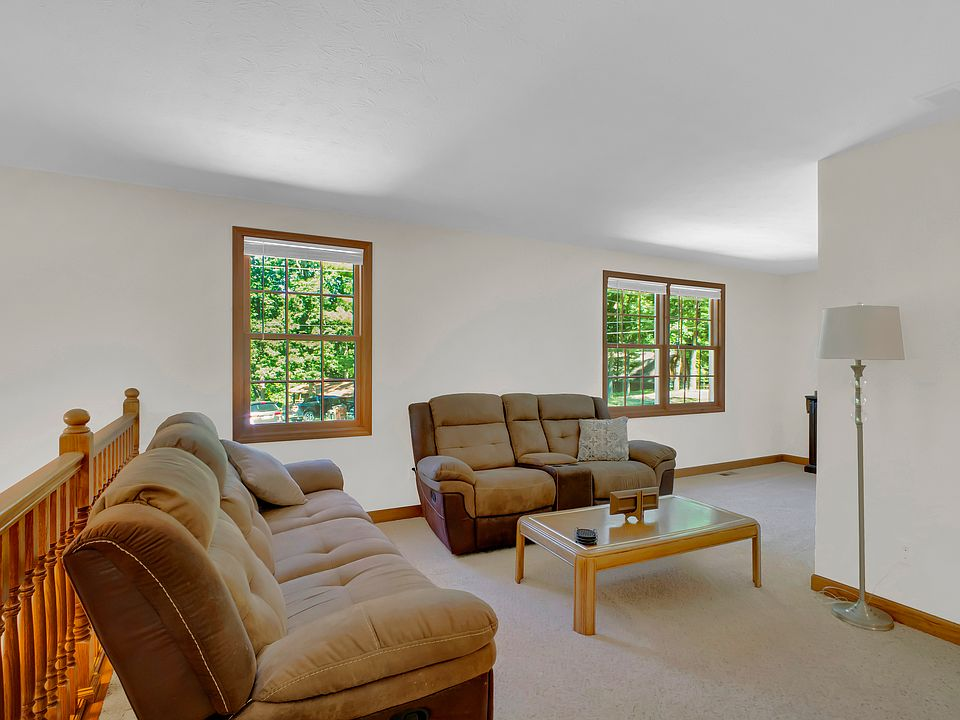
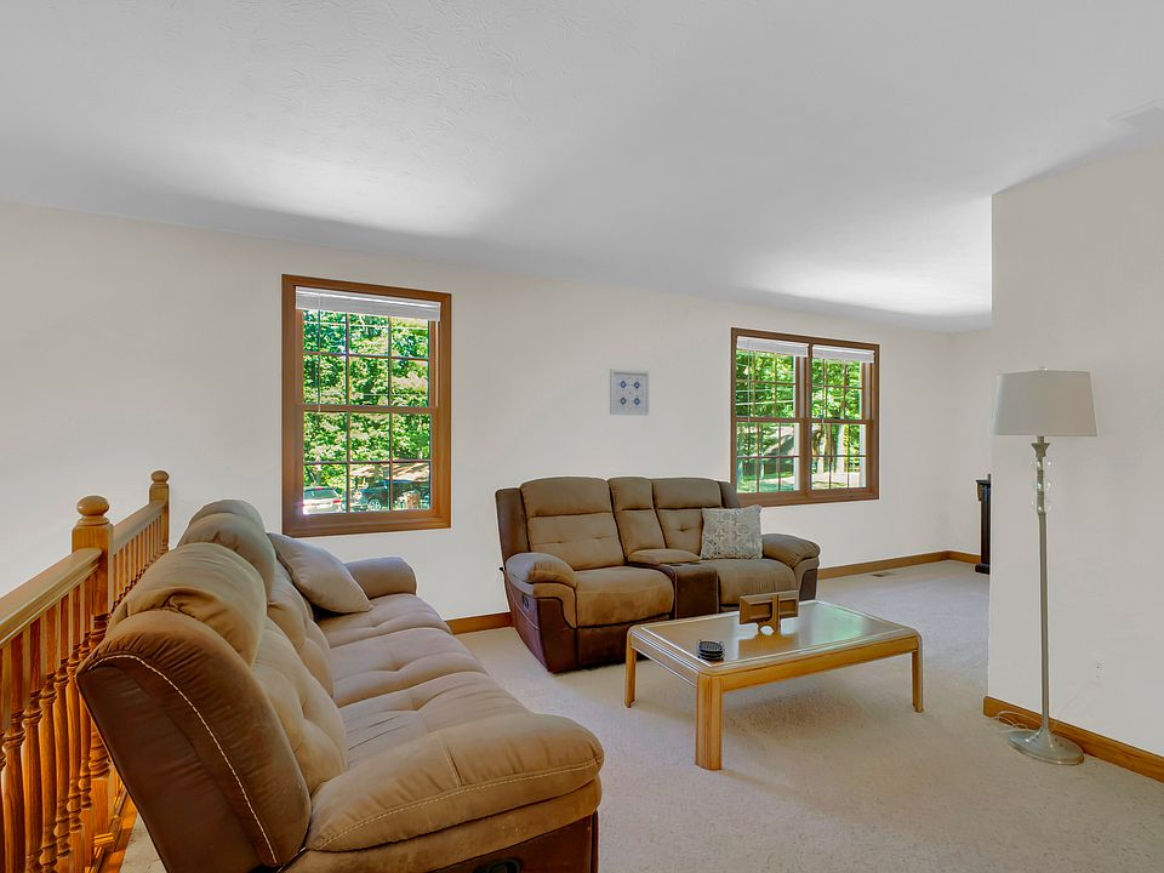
+ wall art (629, 392)
